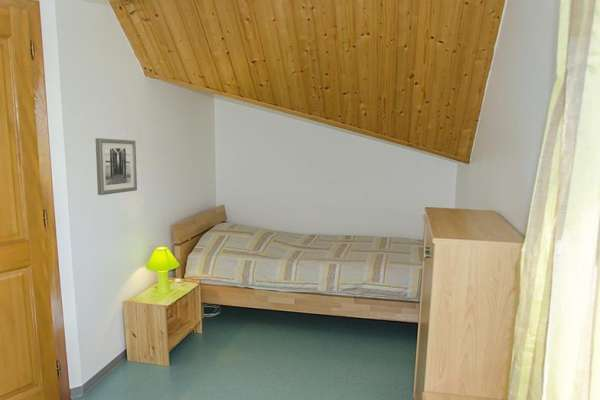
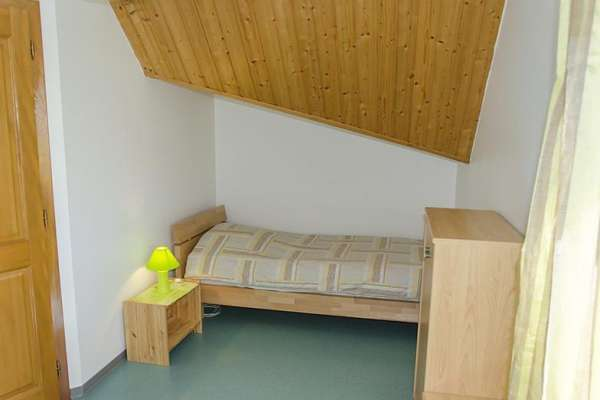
- wall art (117, 166)
